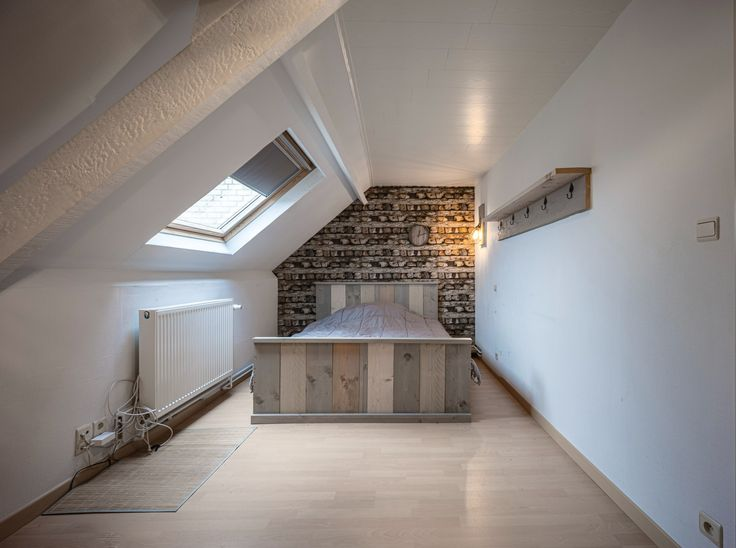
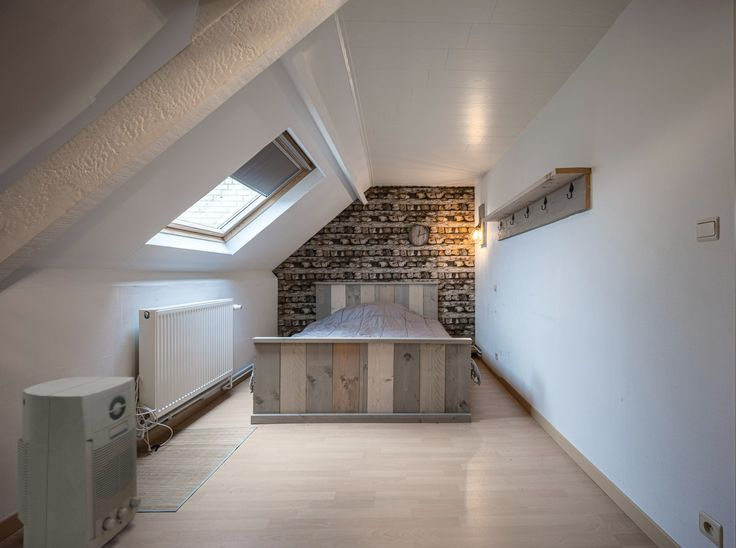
+ air purifier (79, 456)
